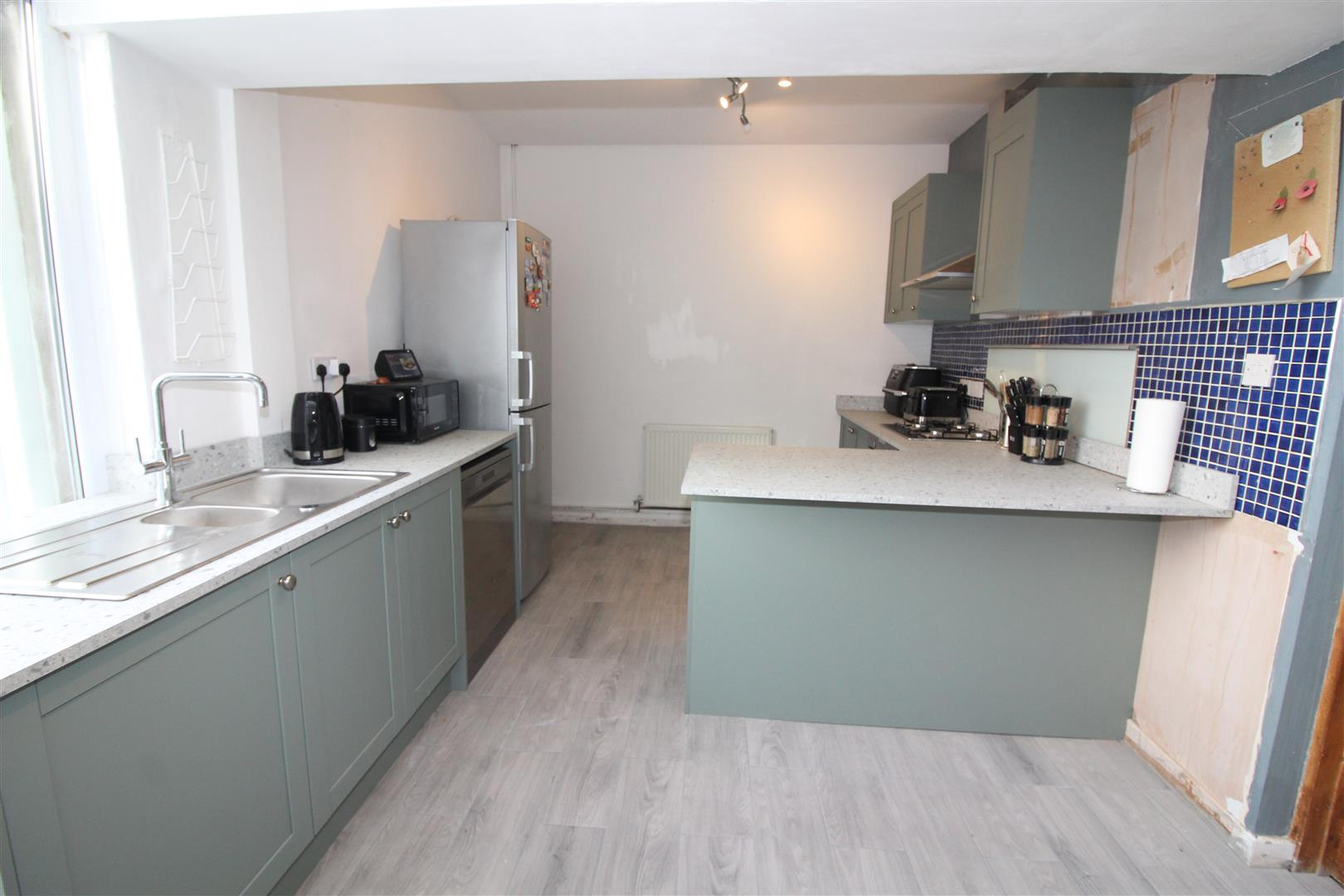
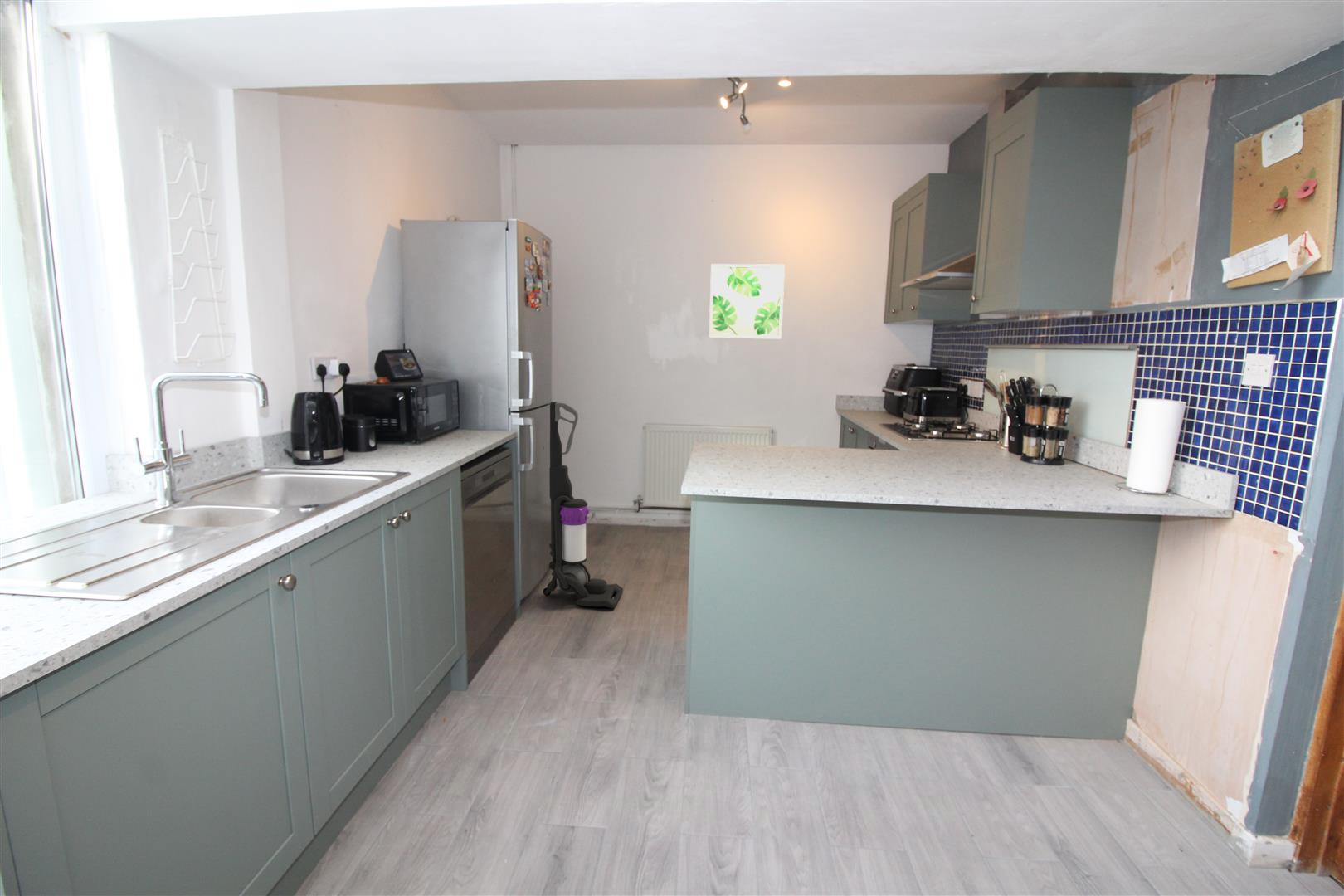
+ vacuum cleaner (581, 502)
+ wall art (746, 301)
